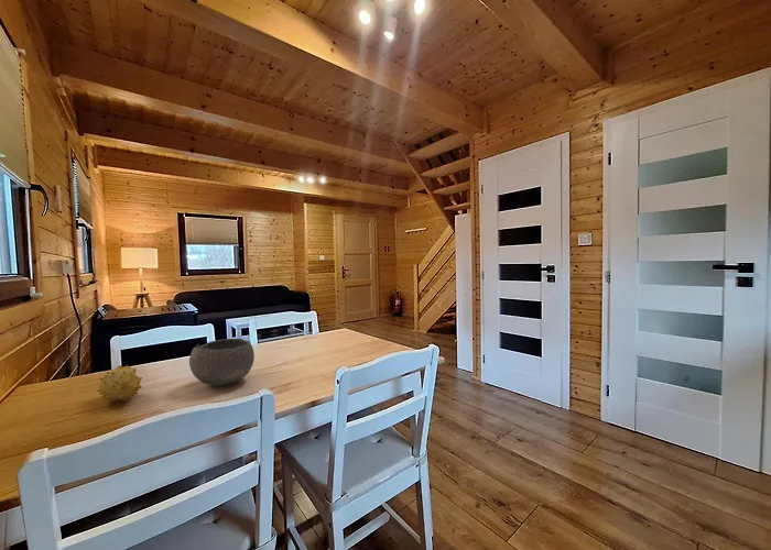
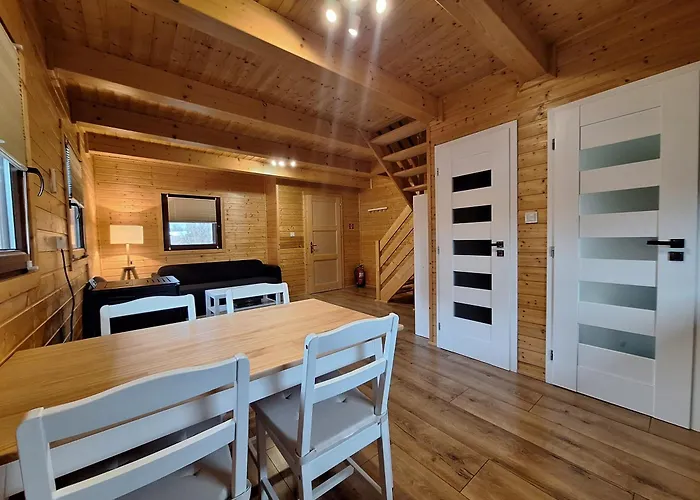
- fruit (119, 382)
- bowl (222, 362)
